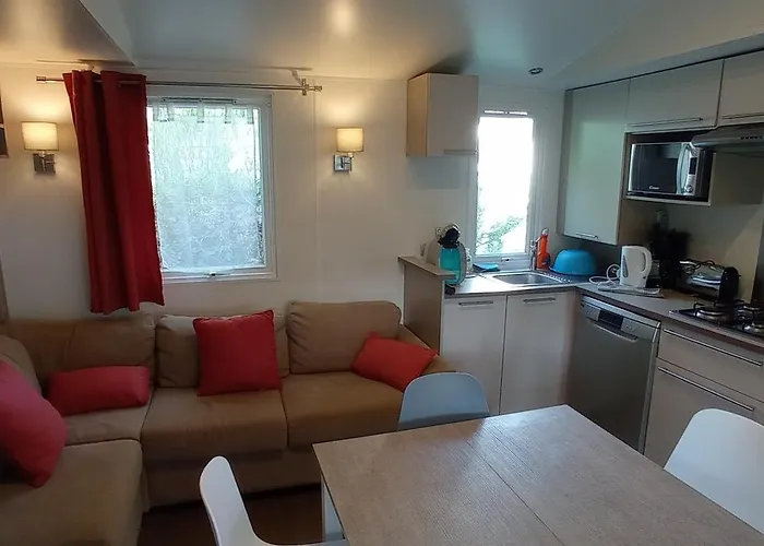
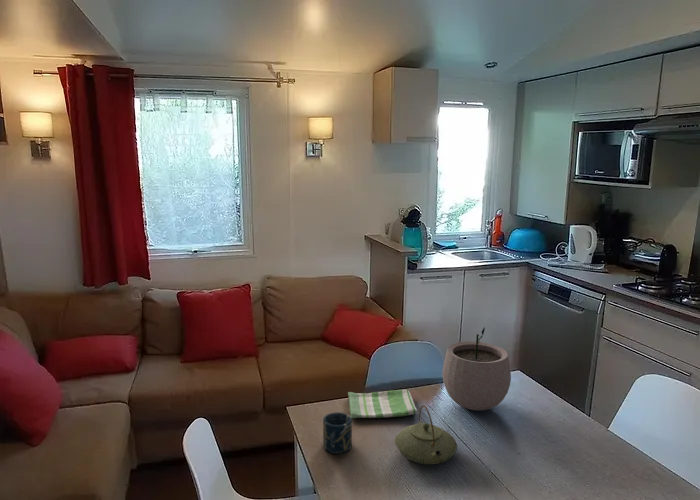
+ plant pot (476, 366)
+ teapot (427, 432)
+ cup (336, 435)
+ dish towel (381, 403)
